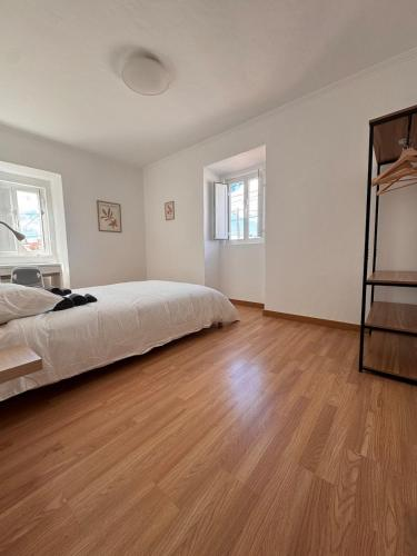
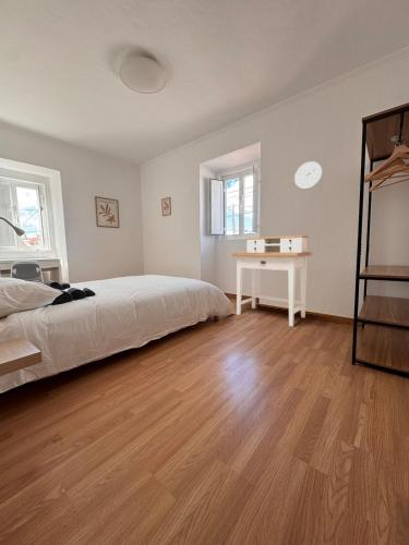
+ wall clock (308, 175)
+ desk (269, 268)
